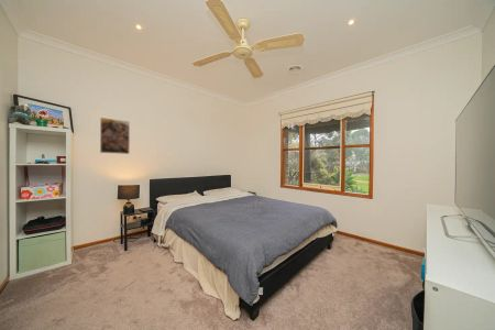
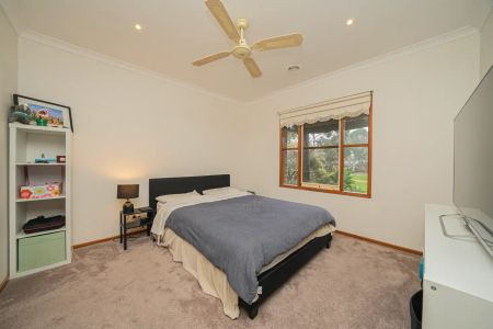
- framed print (114, 136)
